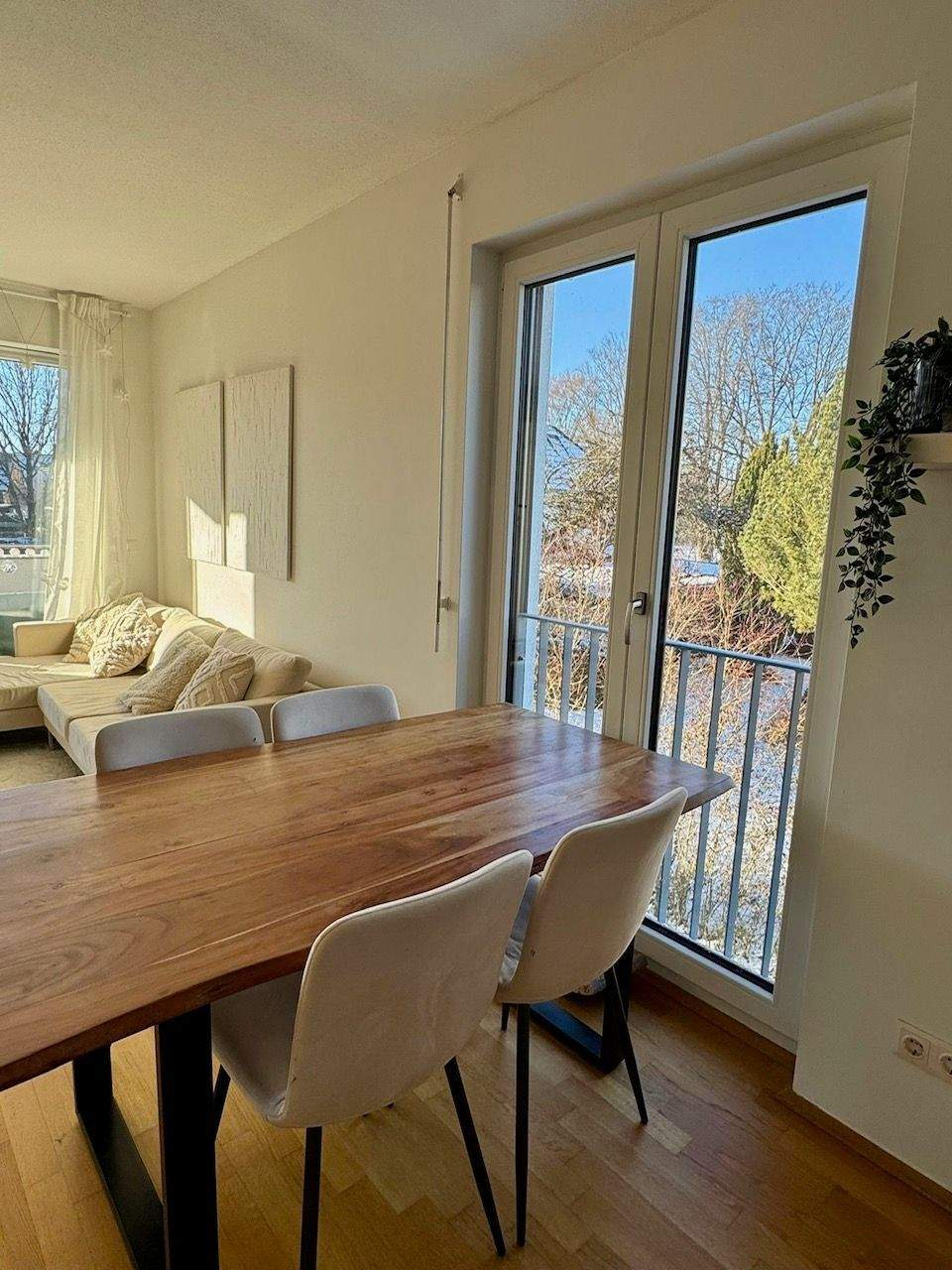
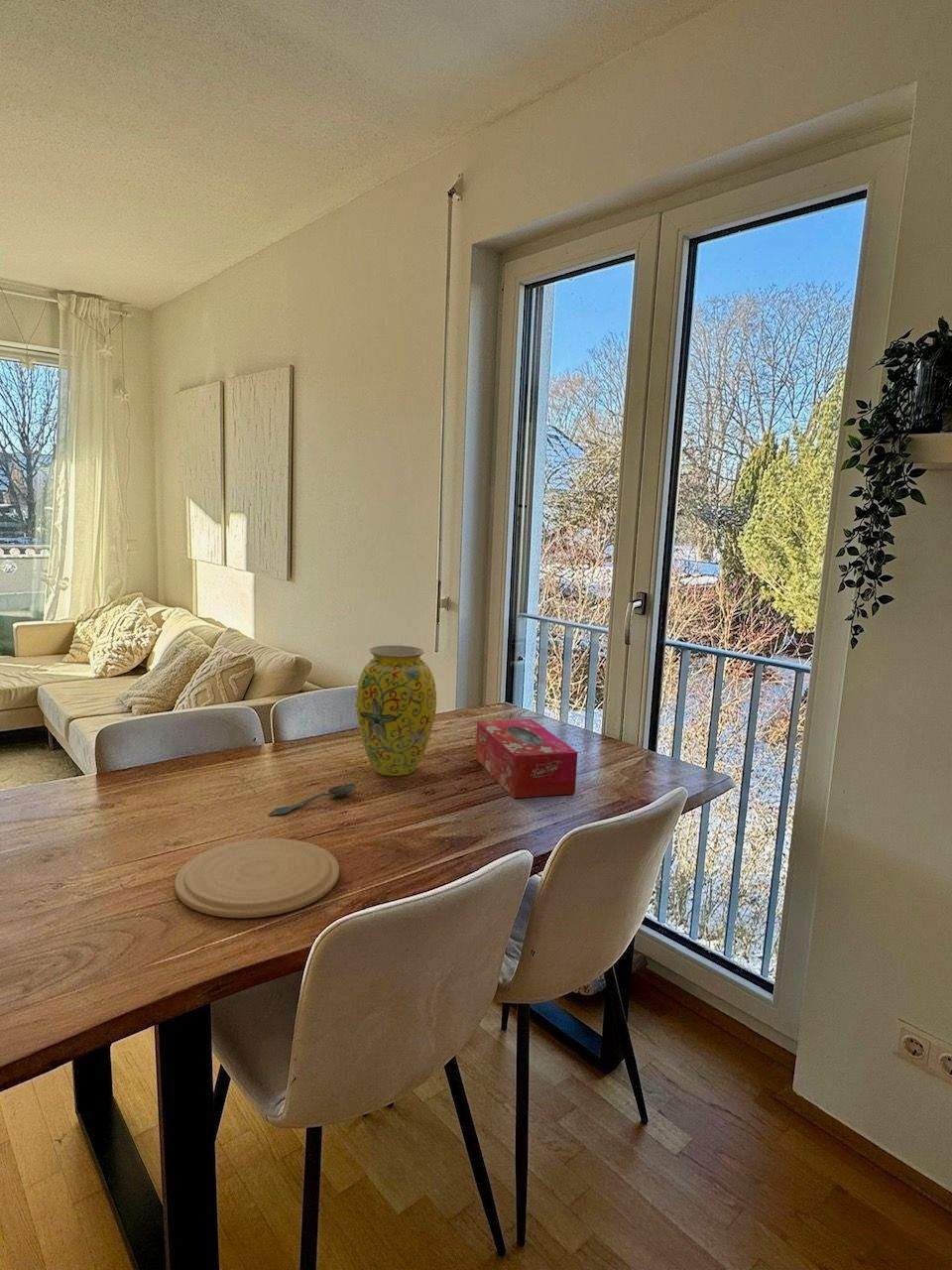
+ tissue box (523, 755)
+ vase (396, 709)
+ plate (259, 872)
+ spoon (313, 799)
